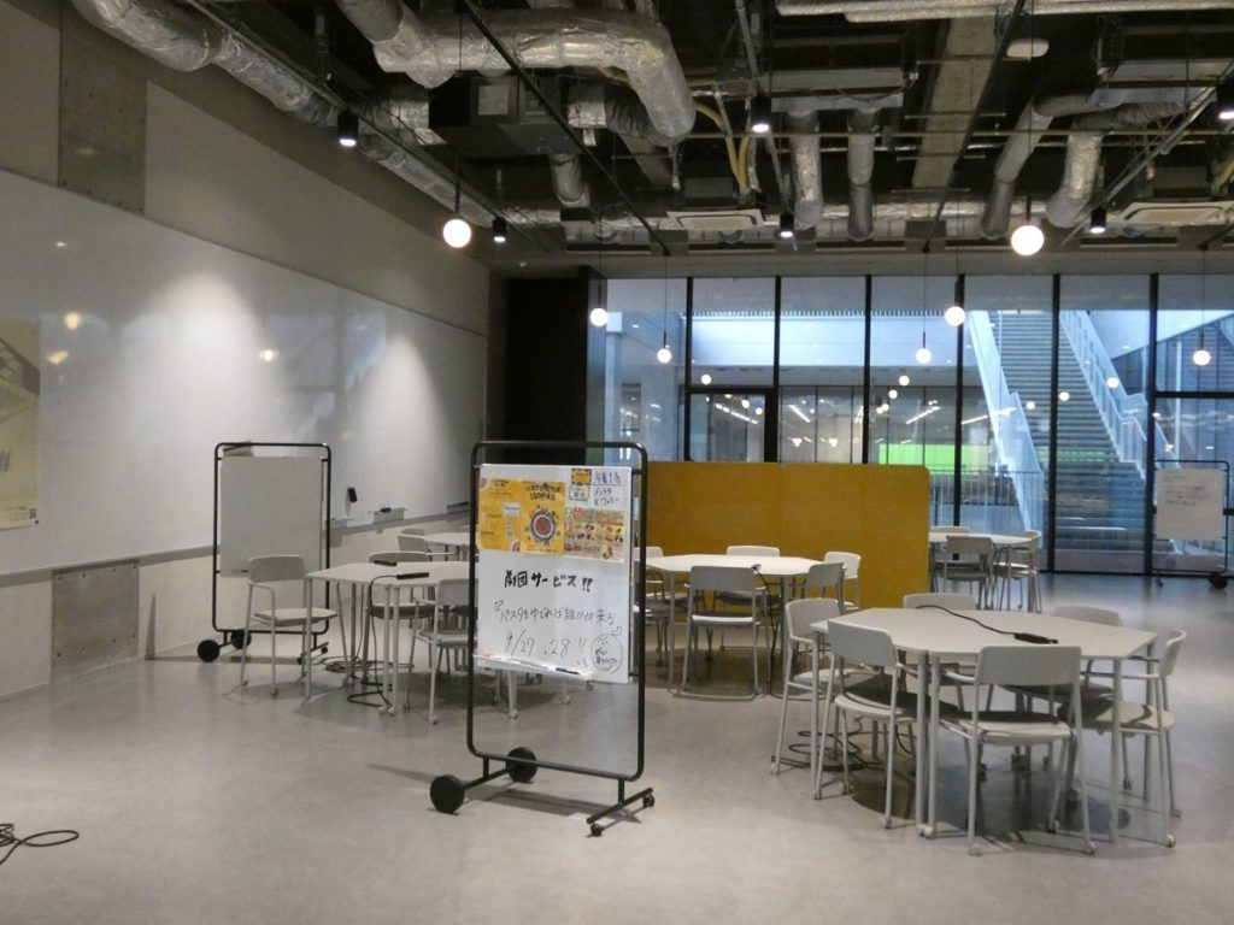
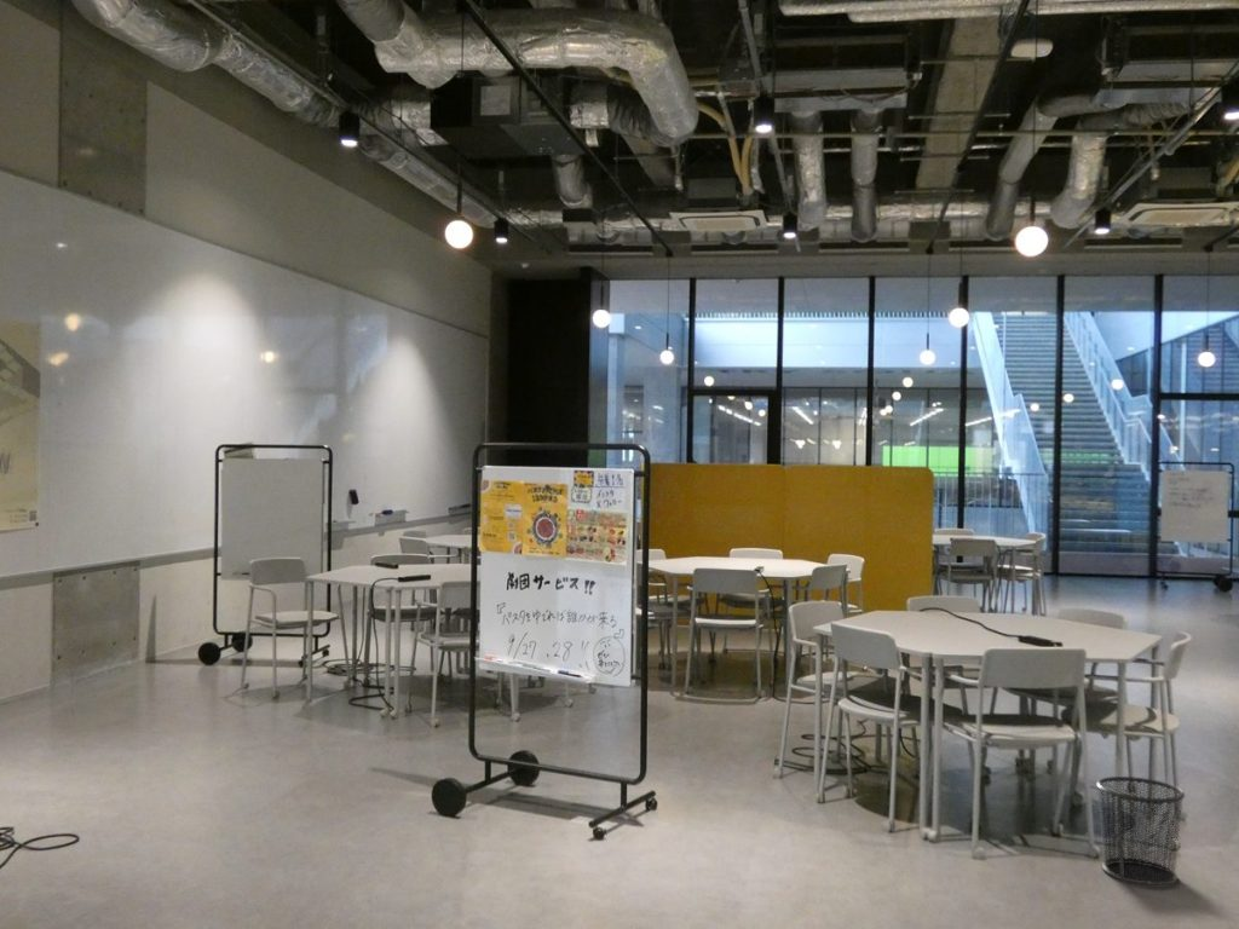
+ waste bin (1139, 830)
